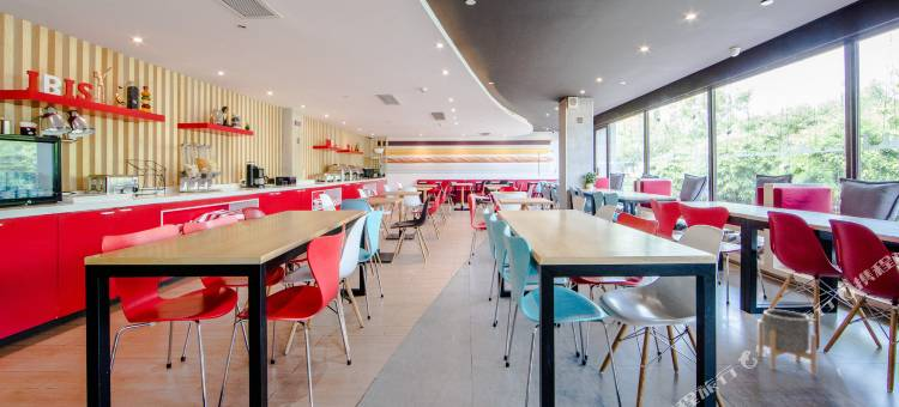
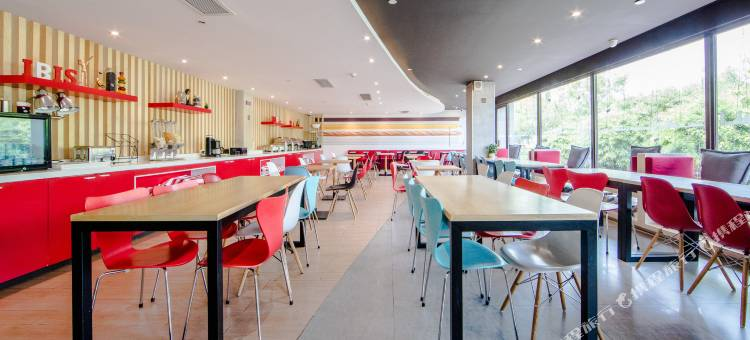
- planter (785, 339)
